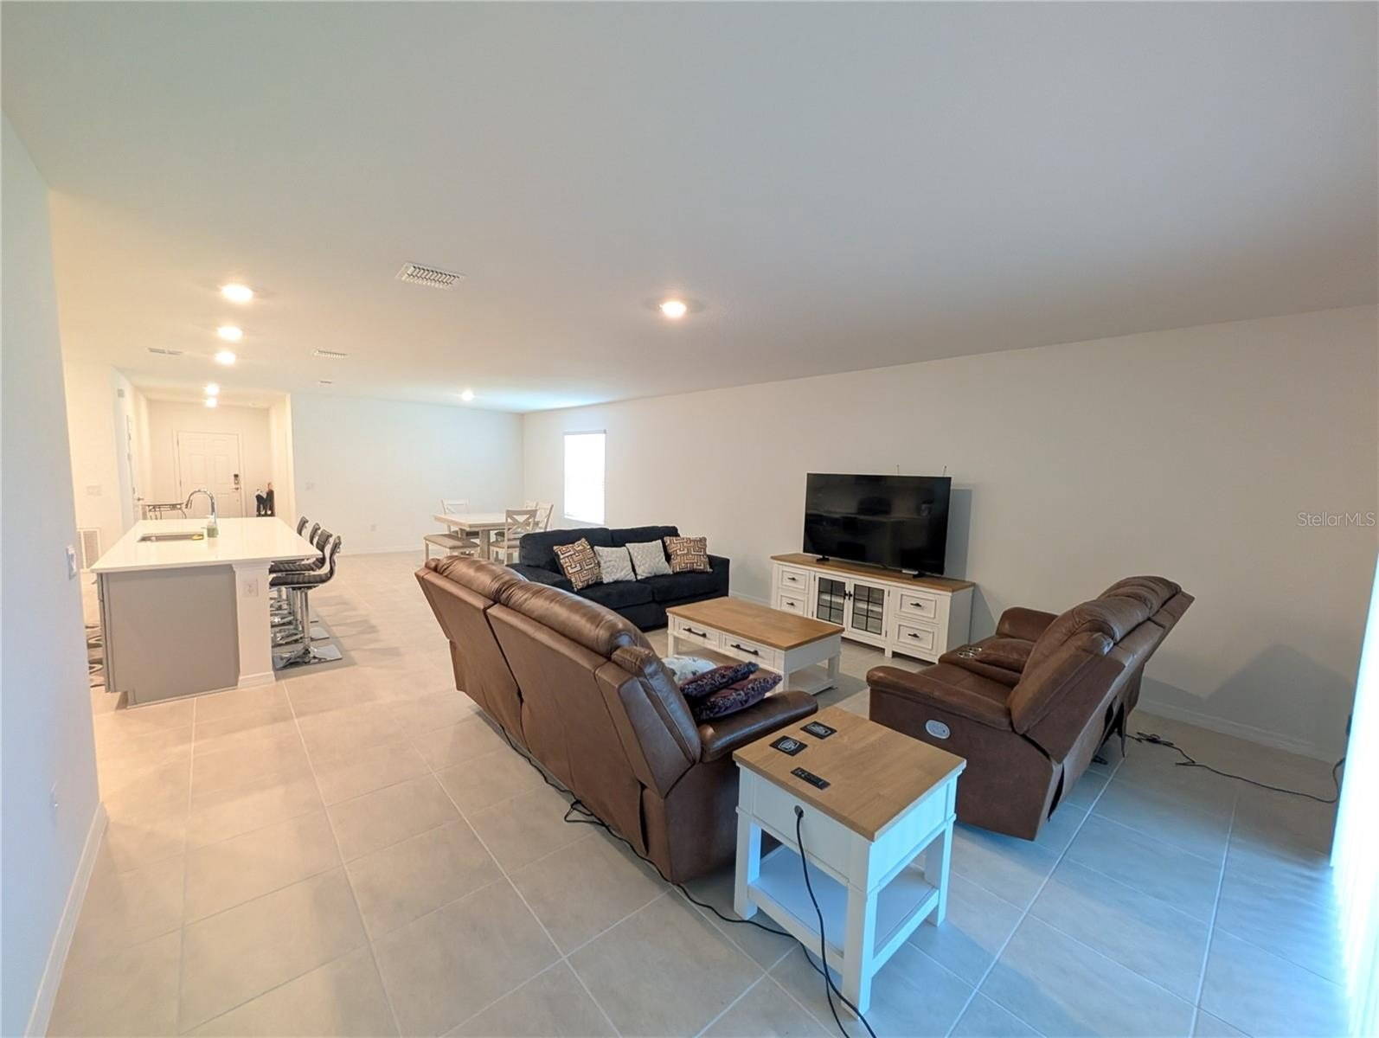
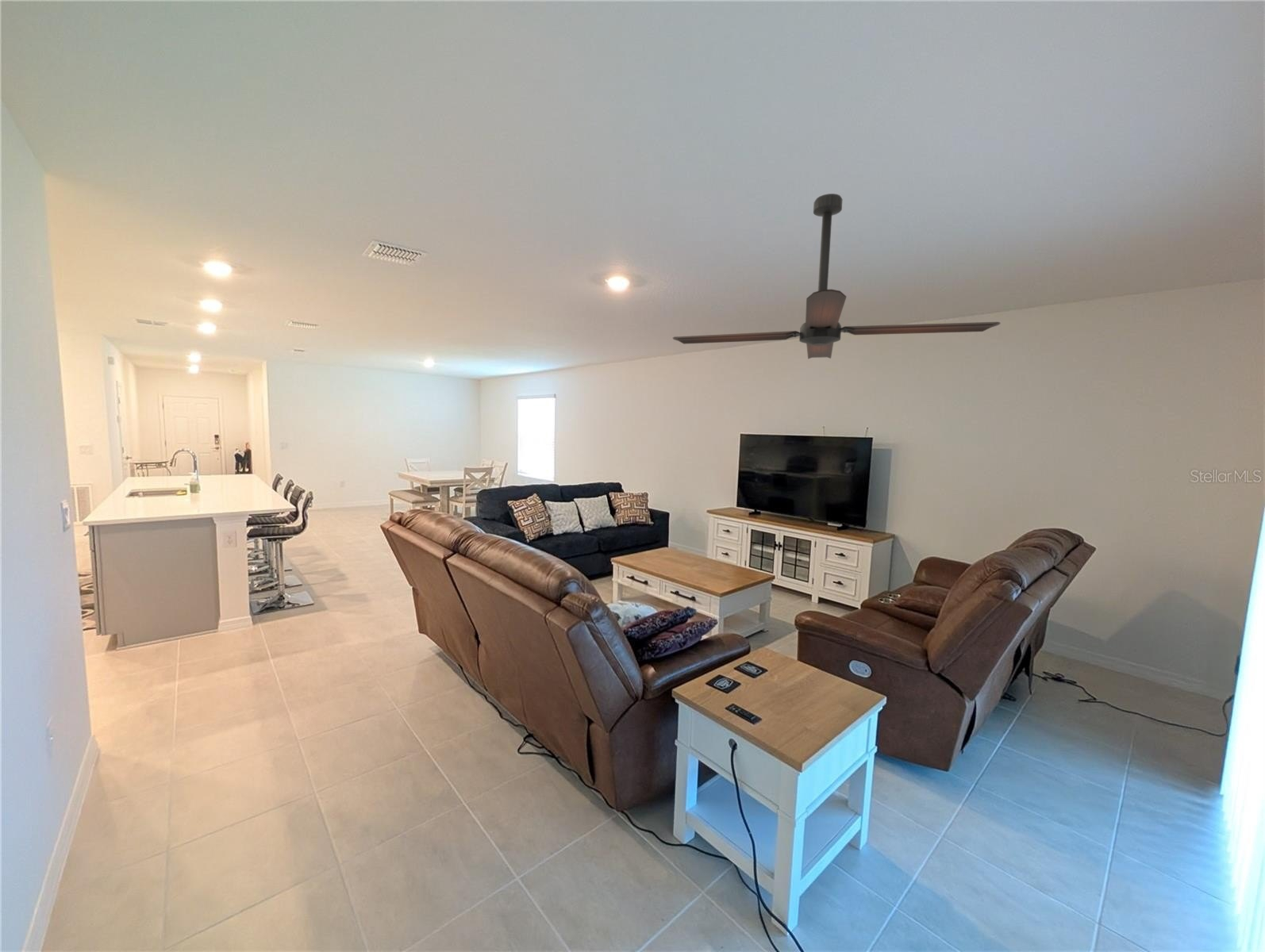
+ ceiling fan (823, 273)
